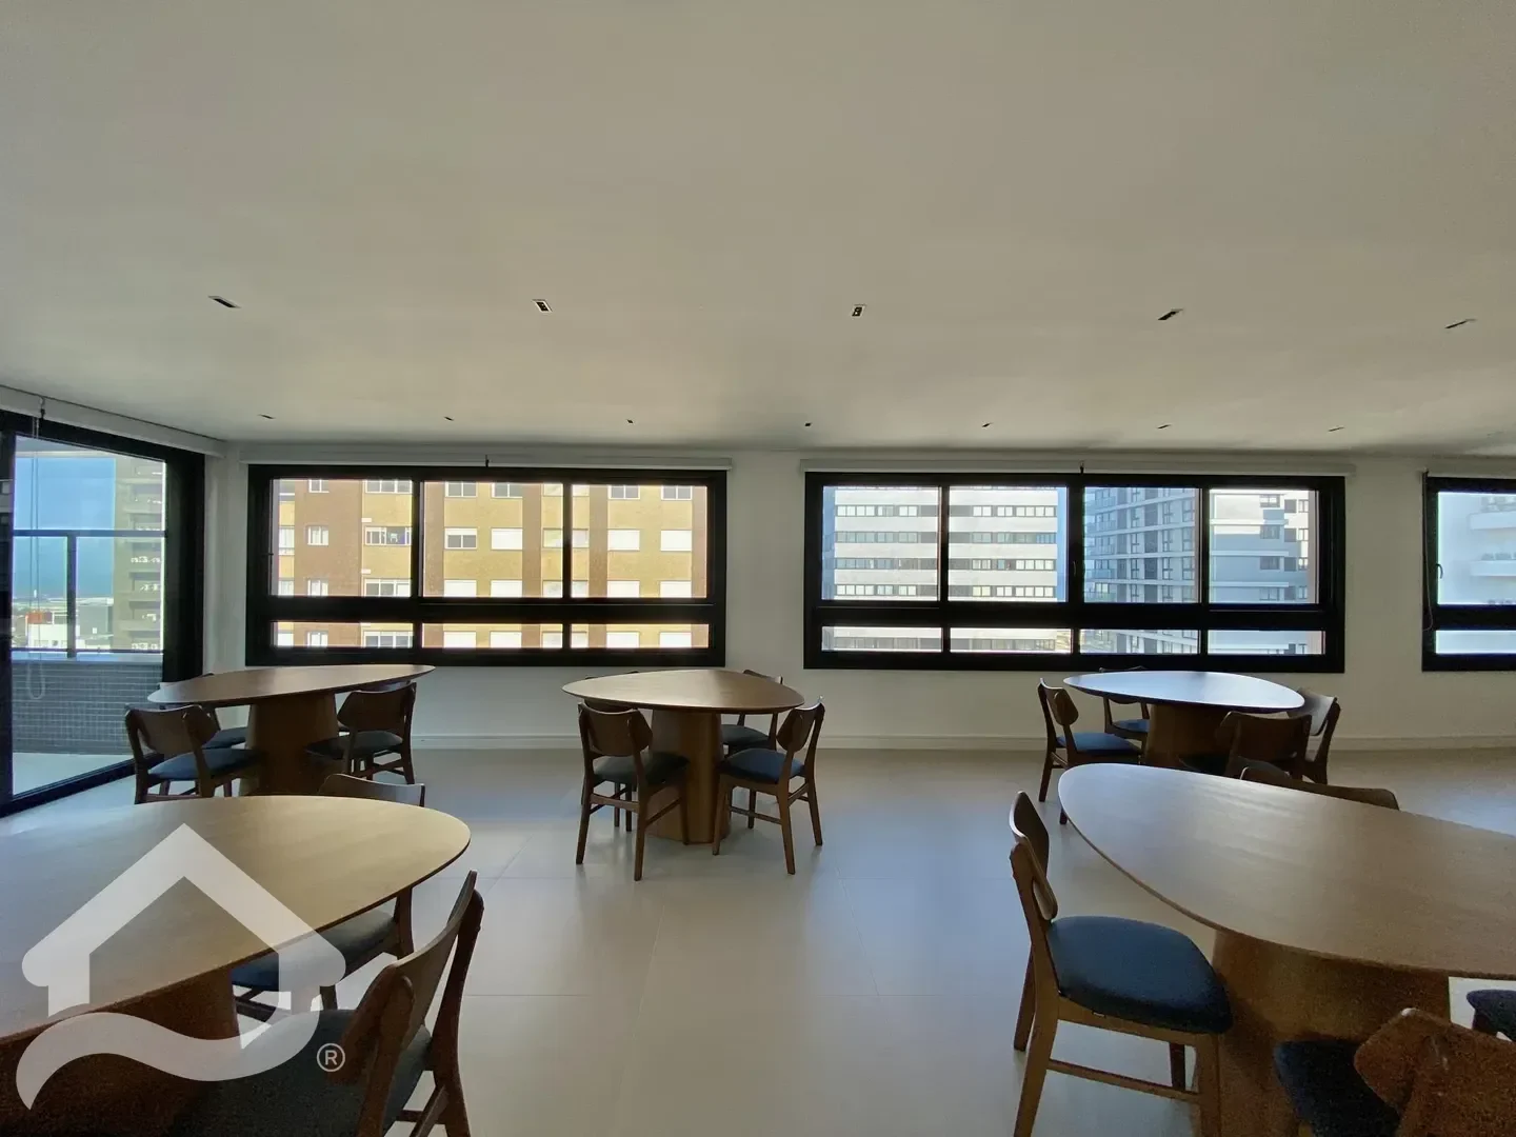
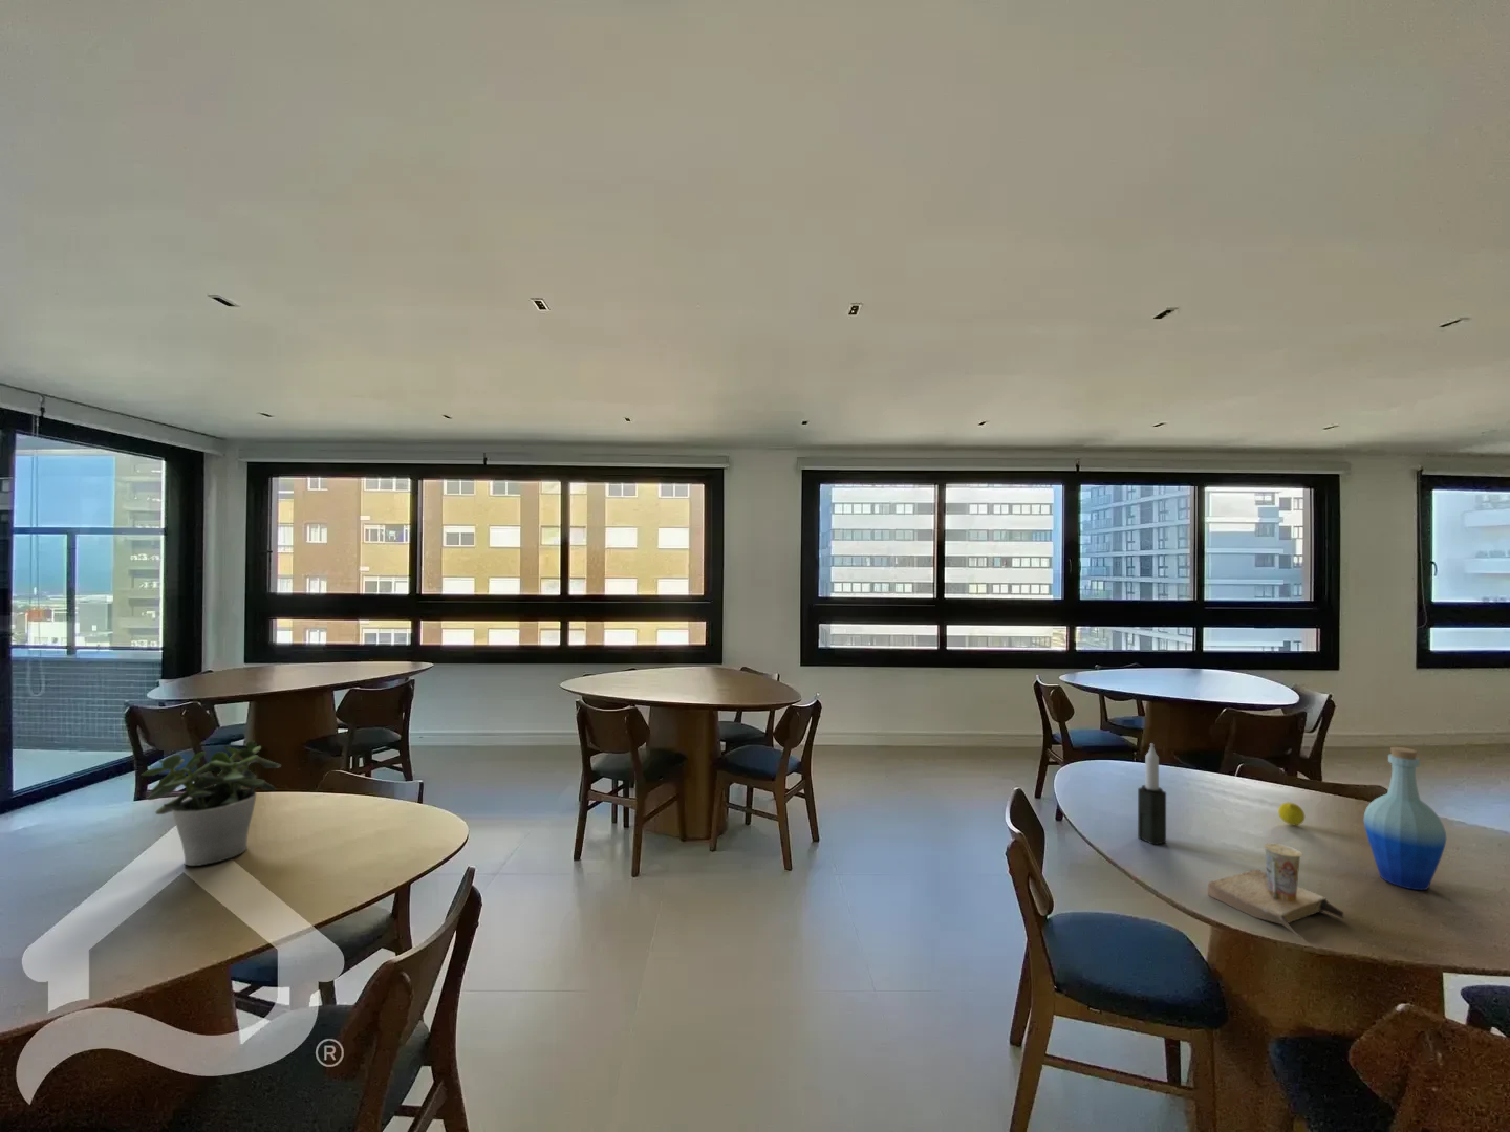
+ cup (1279, 880)
+ candle (1151, 792)
+ potted plant (209, 798)
+ bottle (1403, 815)
+ fruit (1291, 813)
